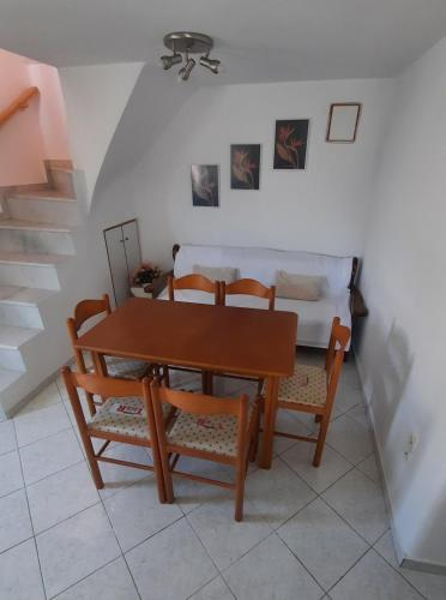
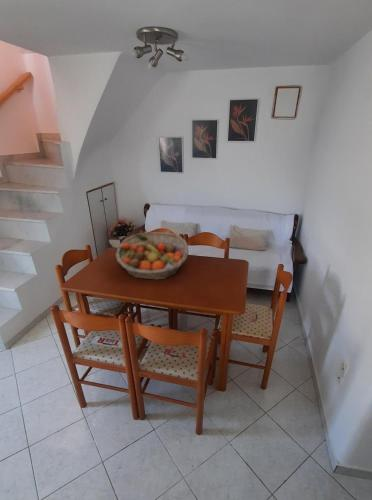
+ fruit basket (152, 255)
